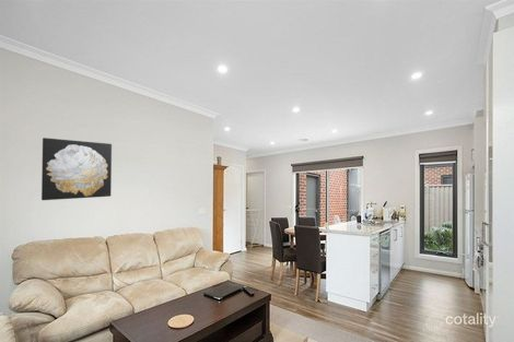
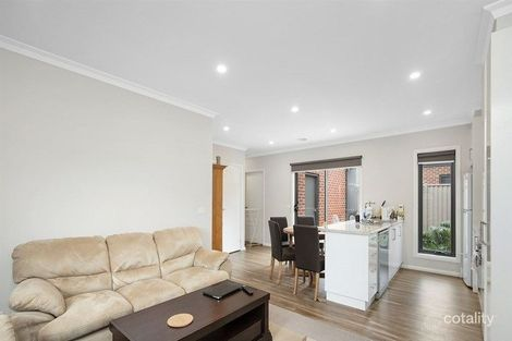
- wall art (79, 169)
